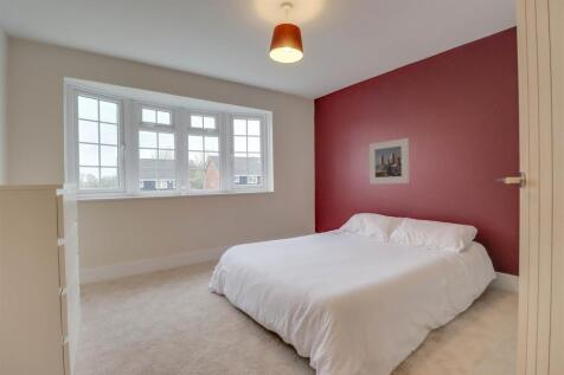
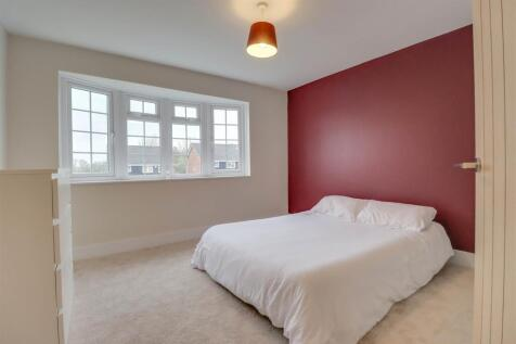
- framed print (387, 162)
